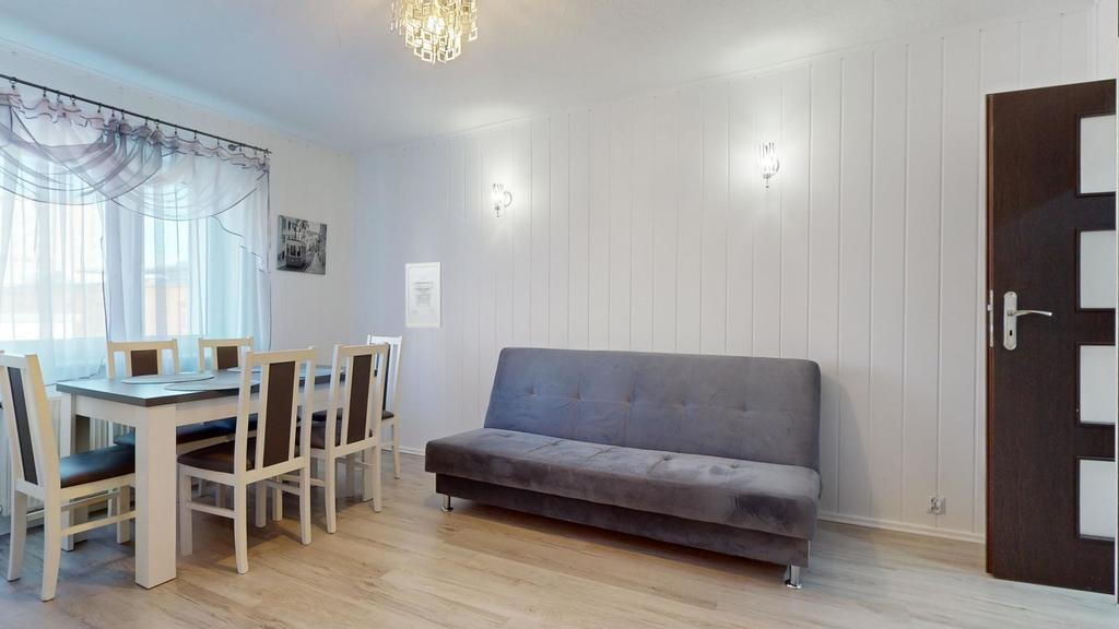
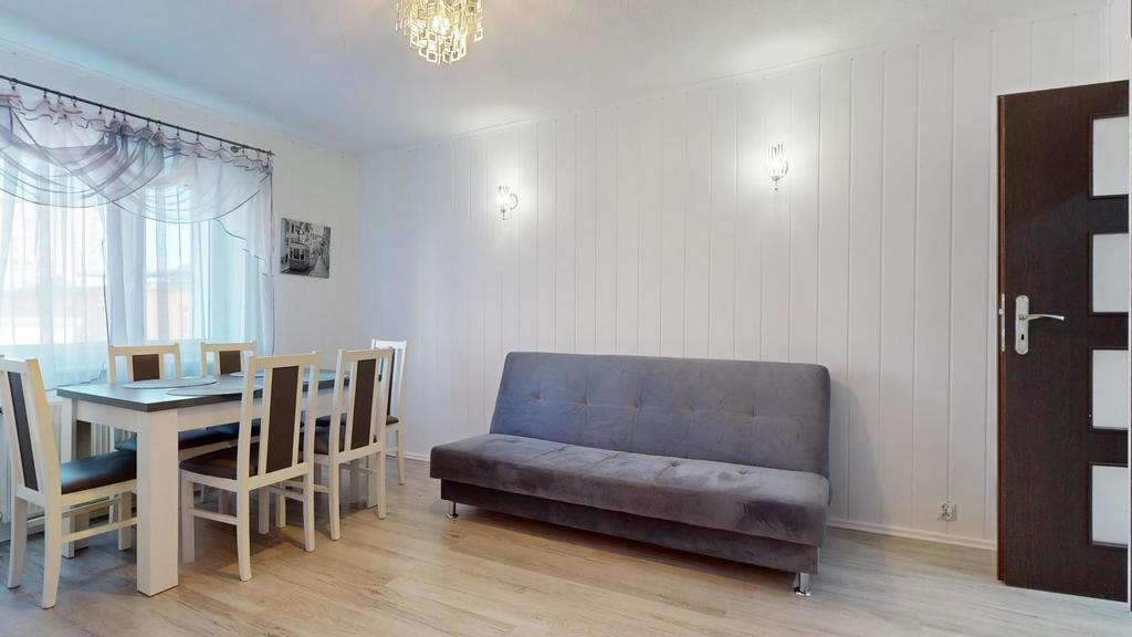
- wall art (423, 295)
